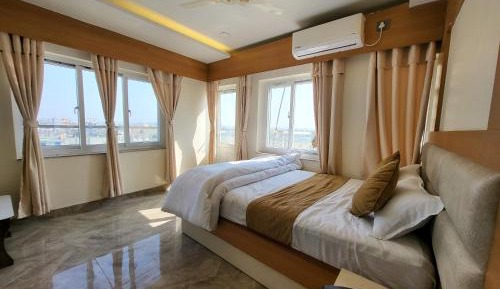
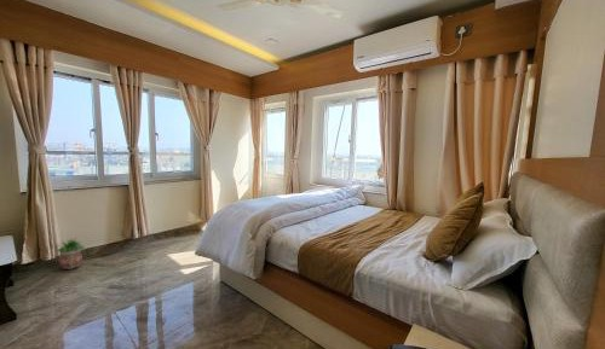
+ potted plant (69, 252)
